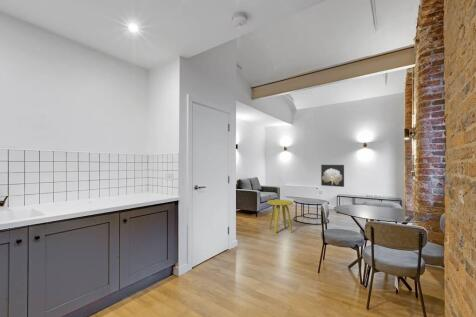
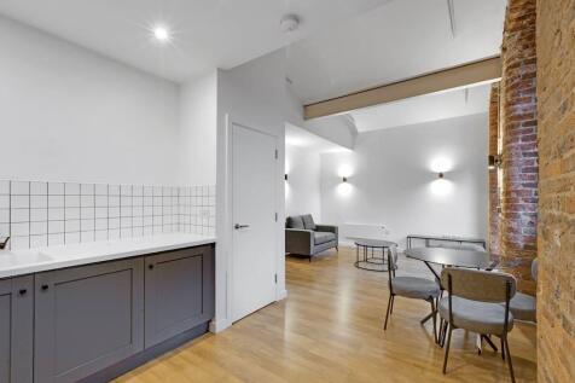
- wall art (332, 175)
- side table (277, 216)
